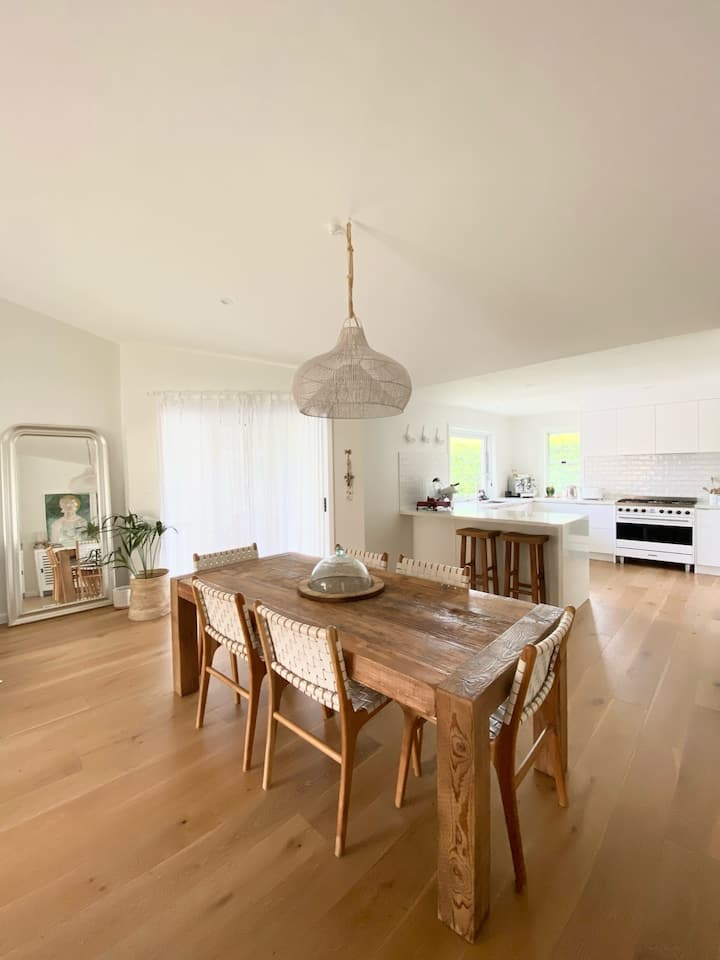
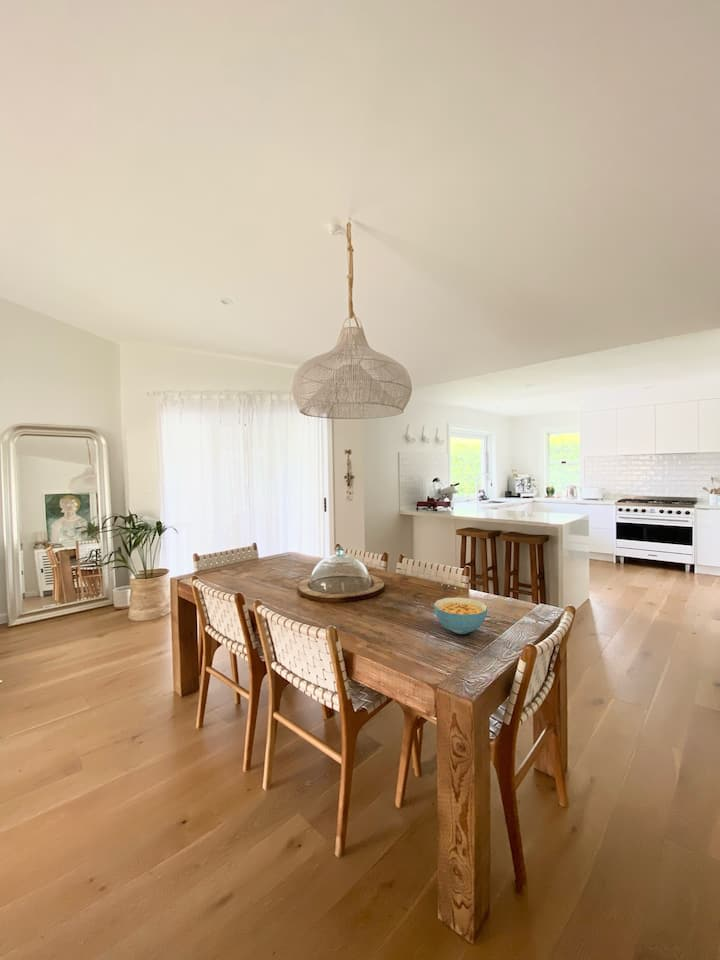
+ cereal bowl (460, 618)
